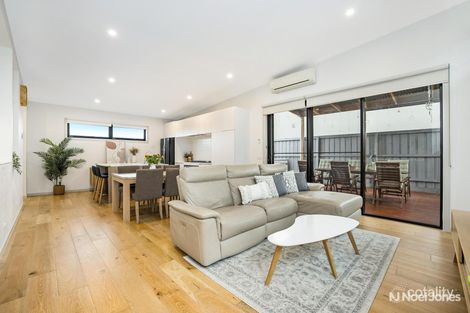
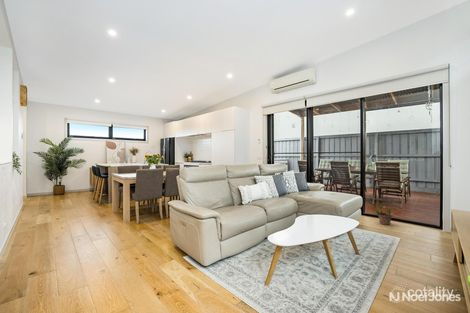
+ potted plant (384, 213)
